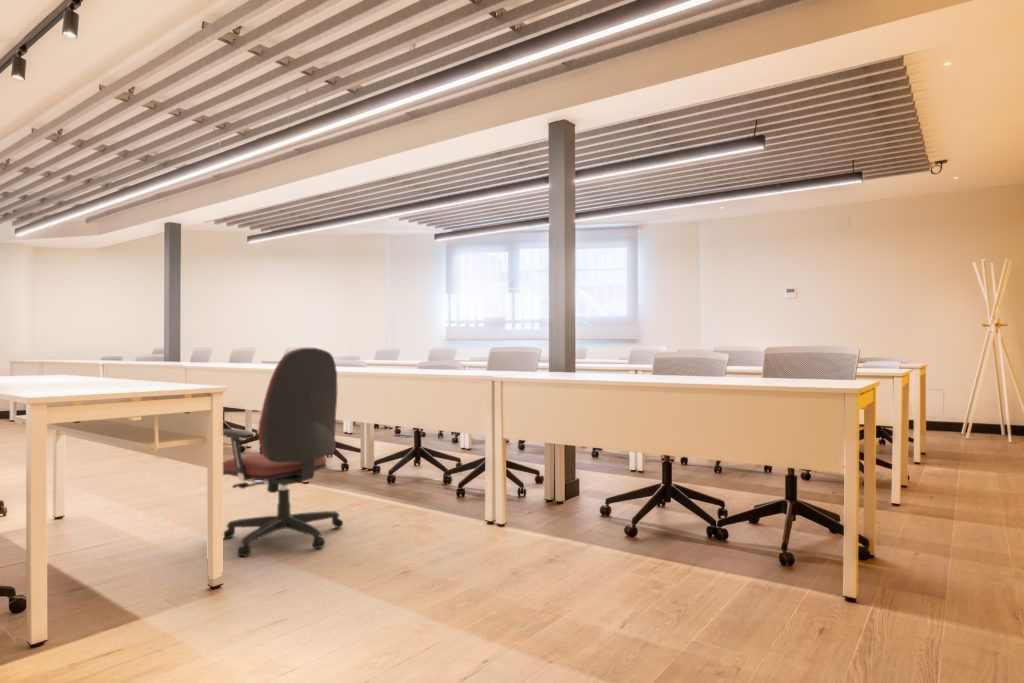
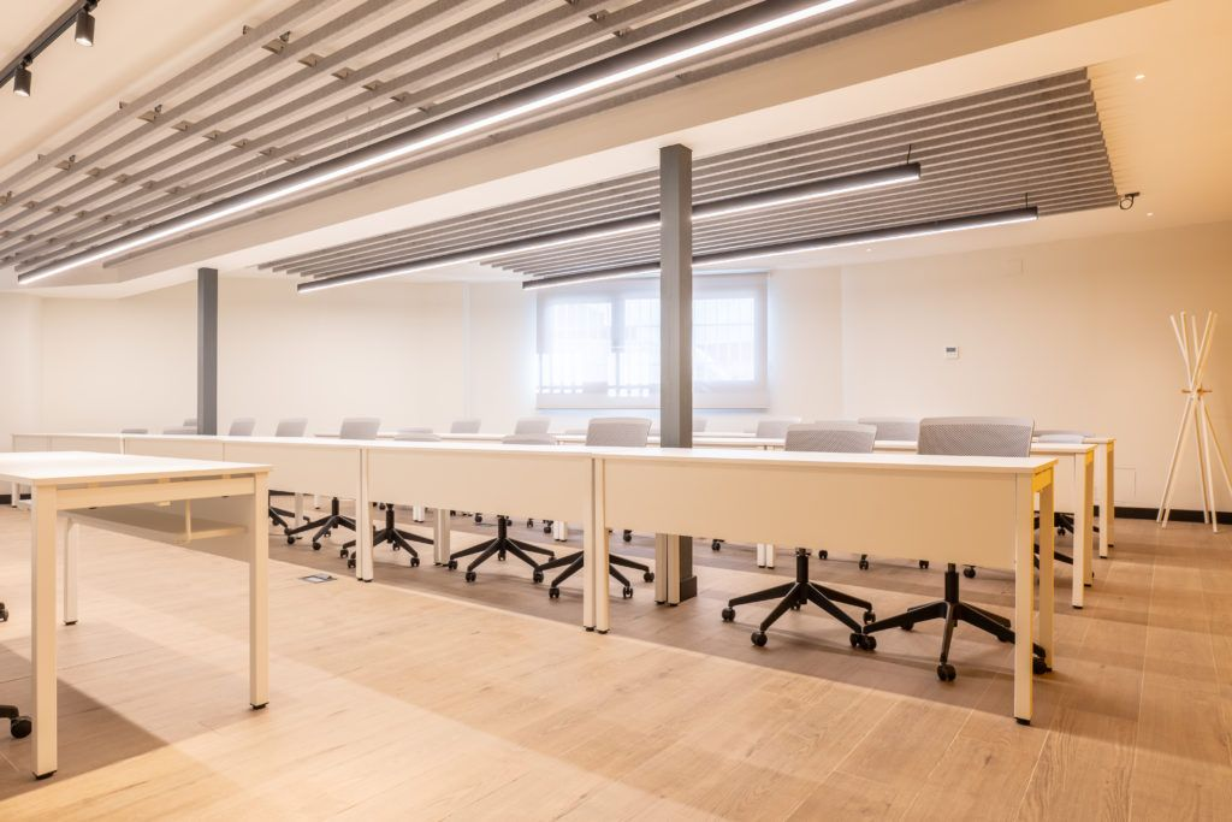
- office chair (286, 442)
